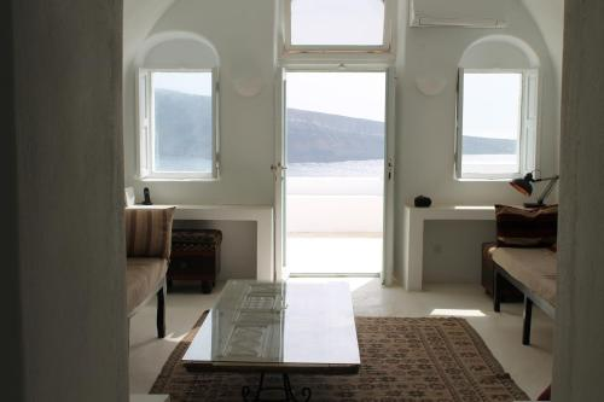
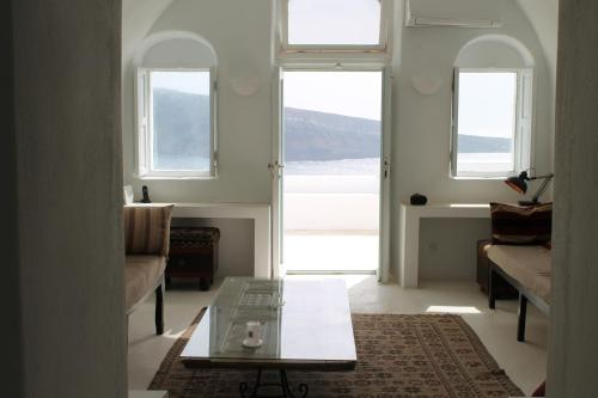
+ candle (252, 331)
